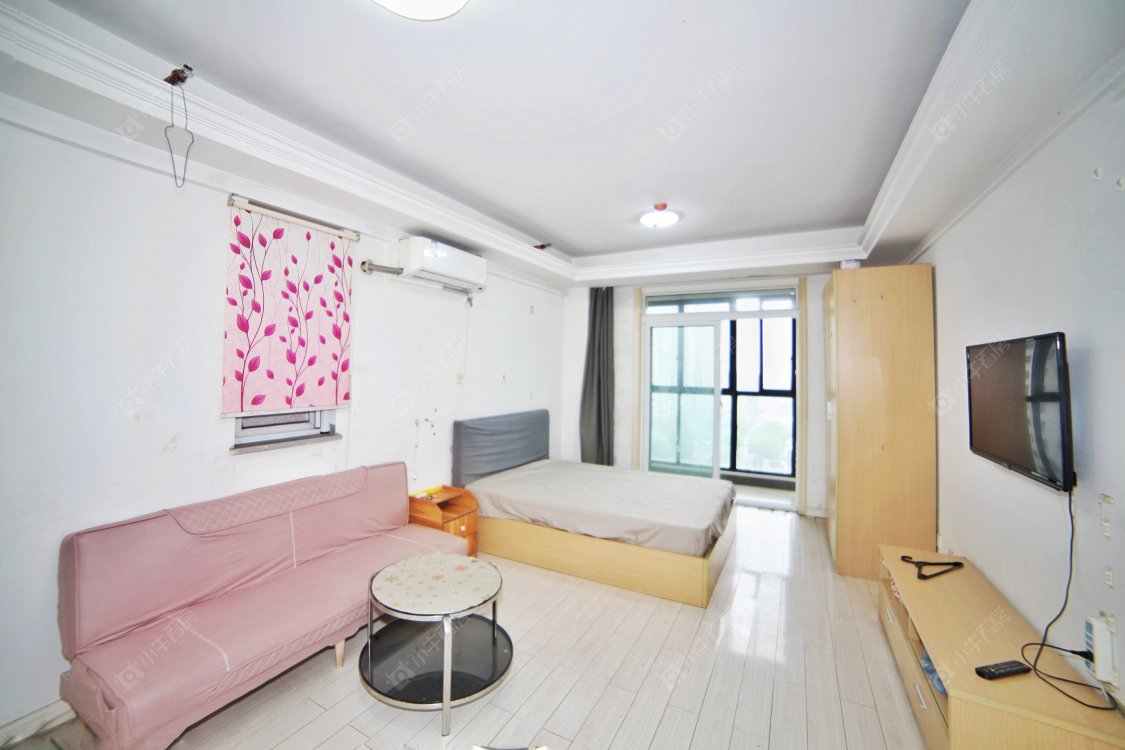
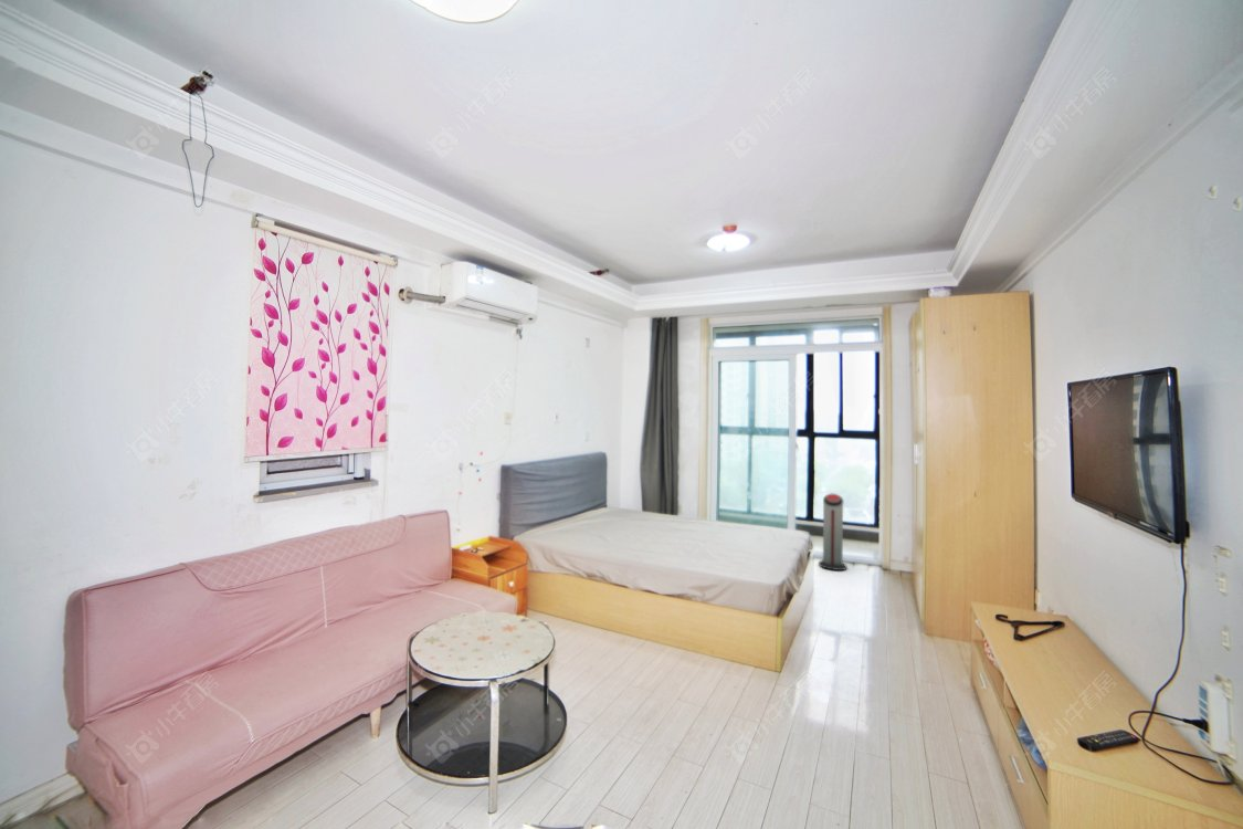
+ air purifier (832, 529)
